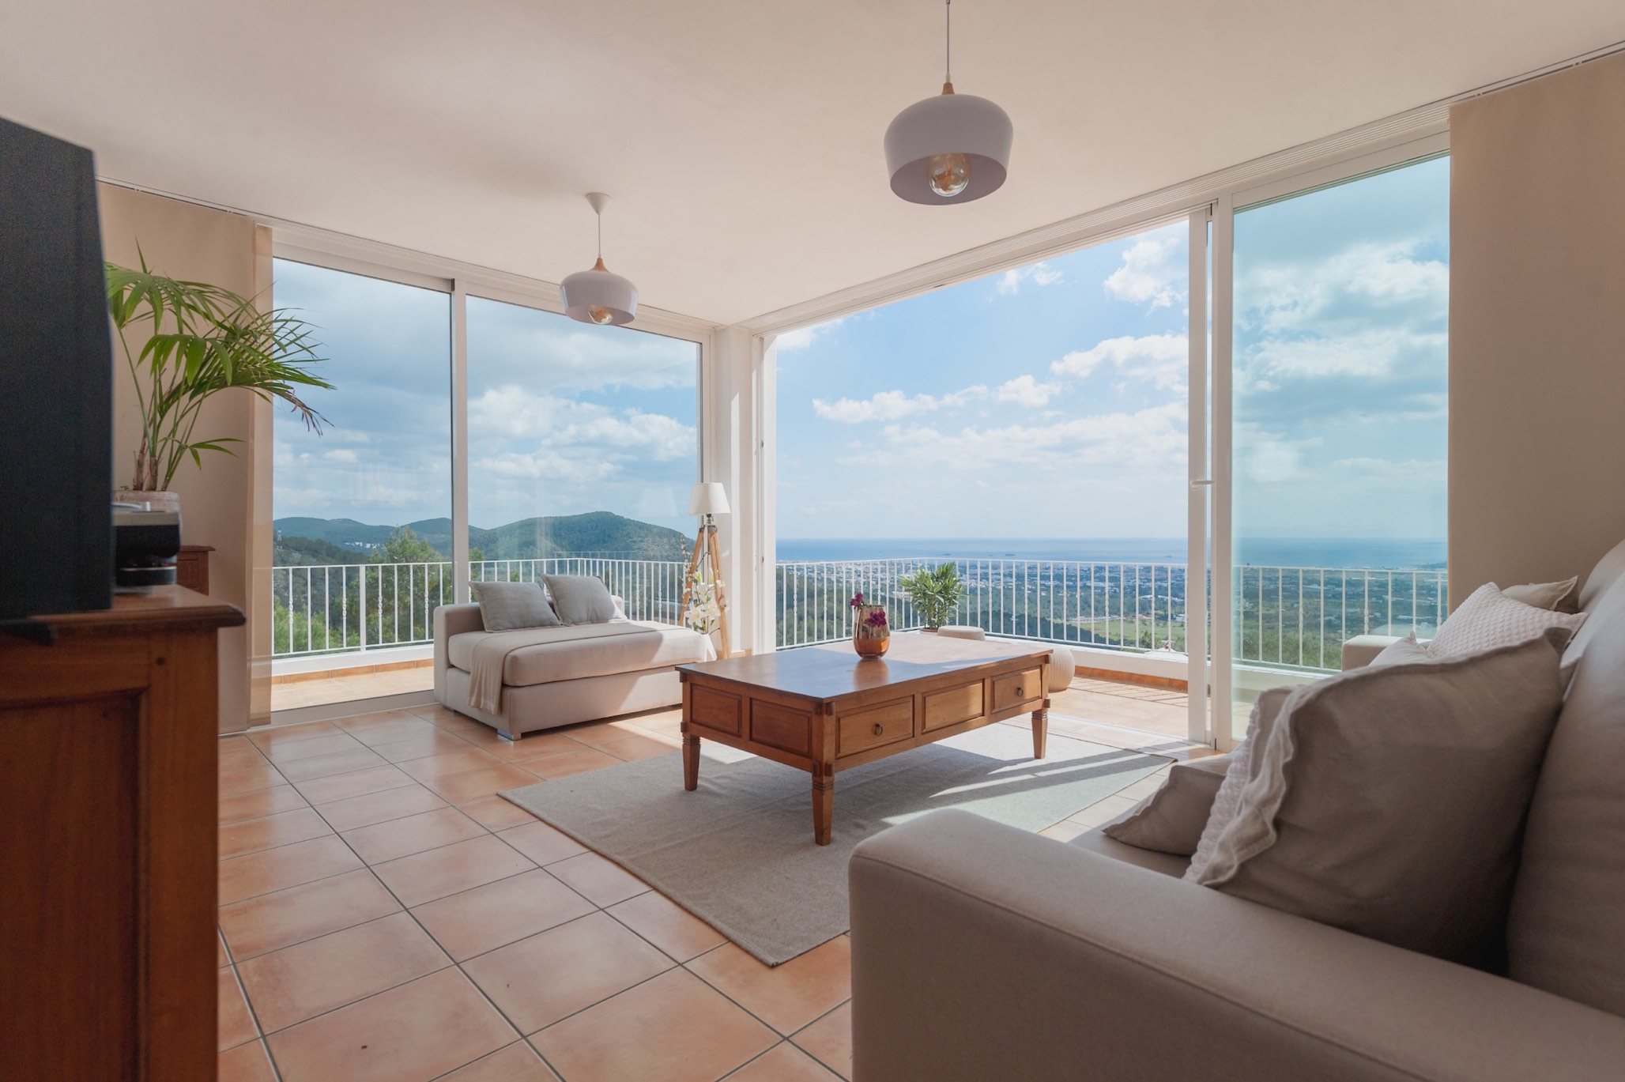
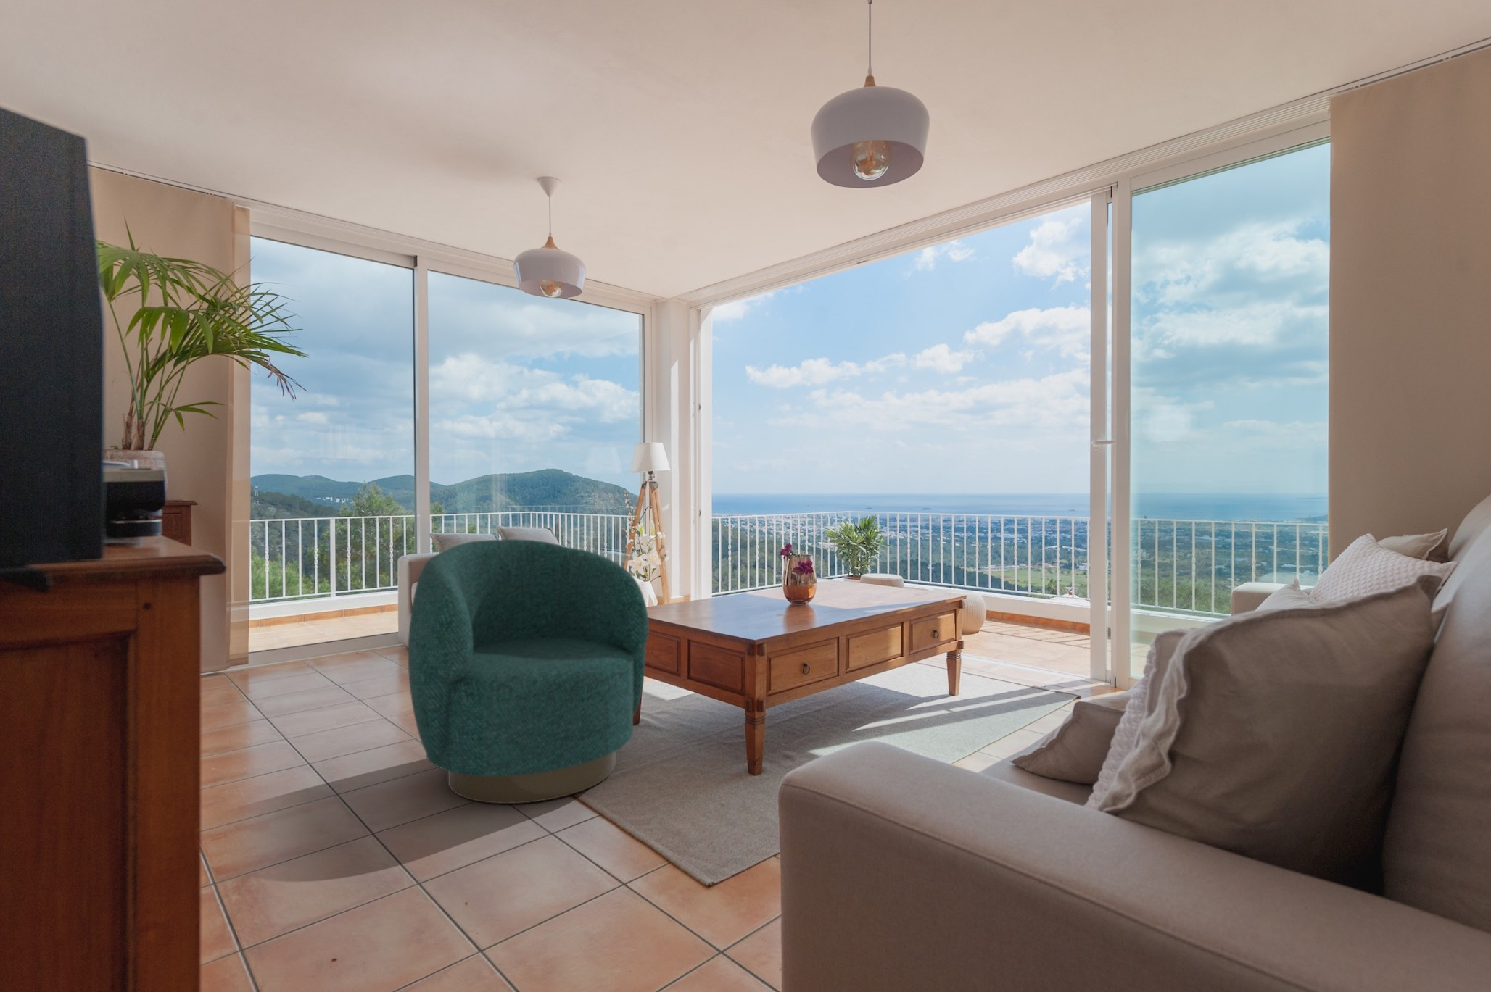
+ armchair (528, 654)
